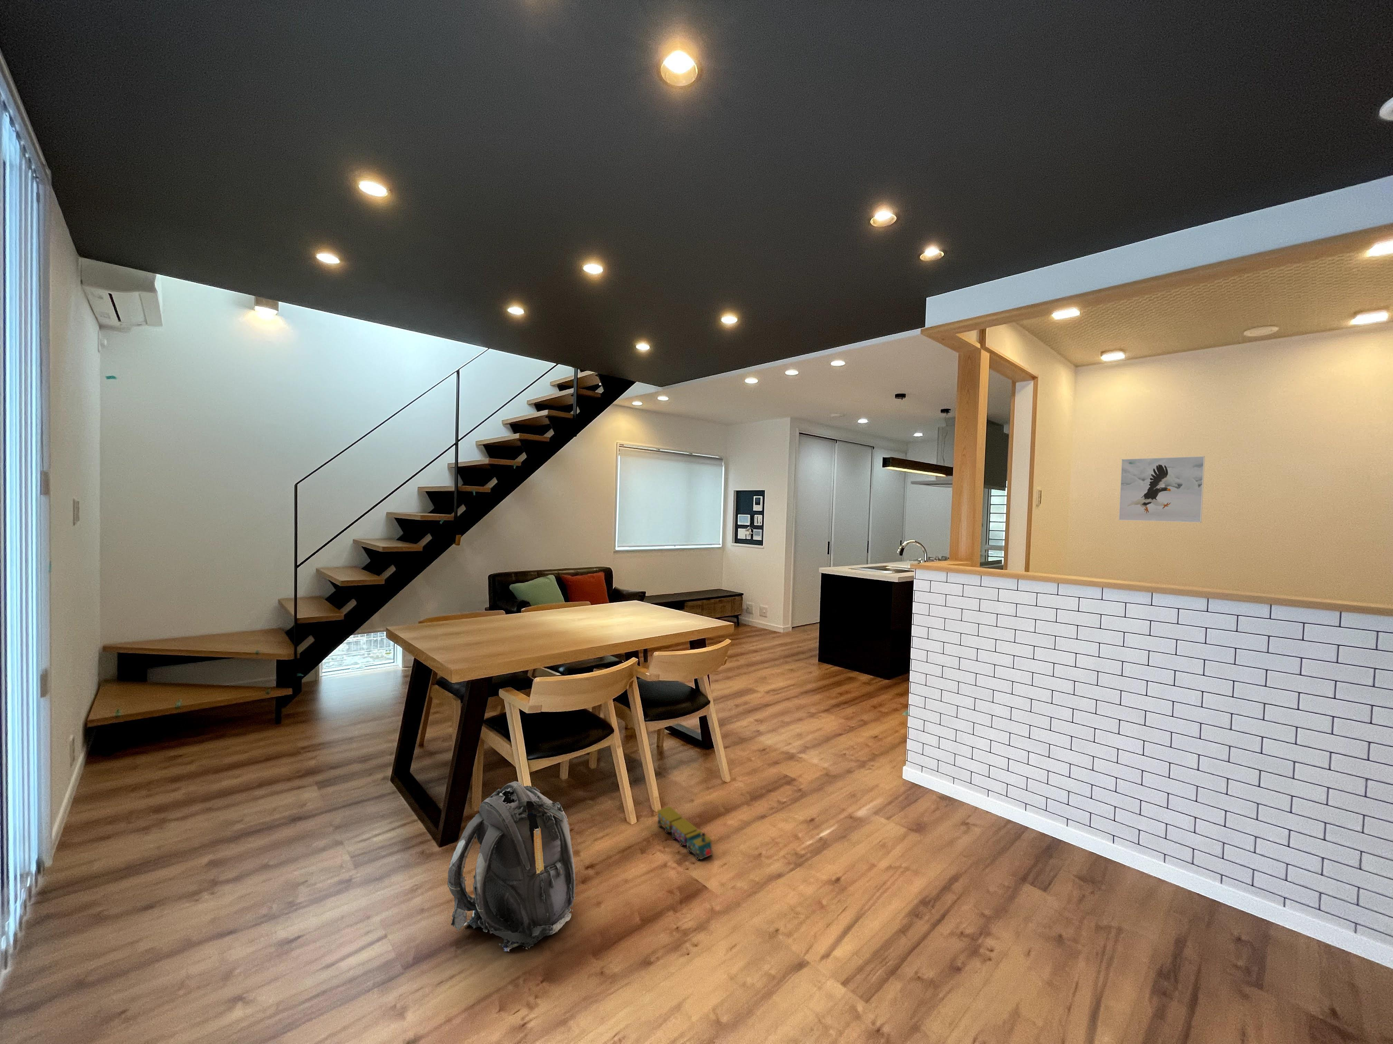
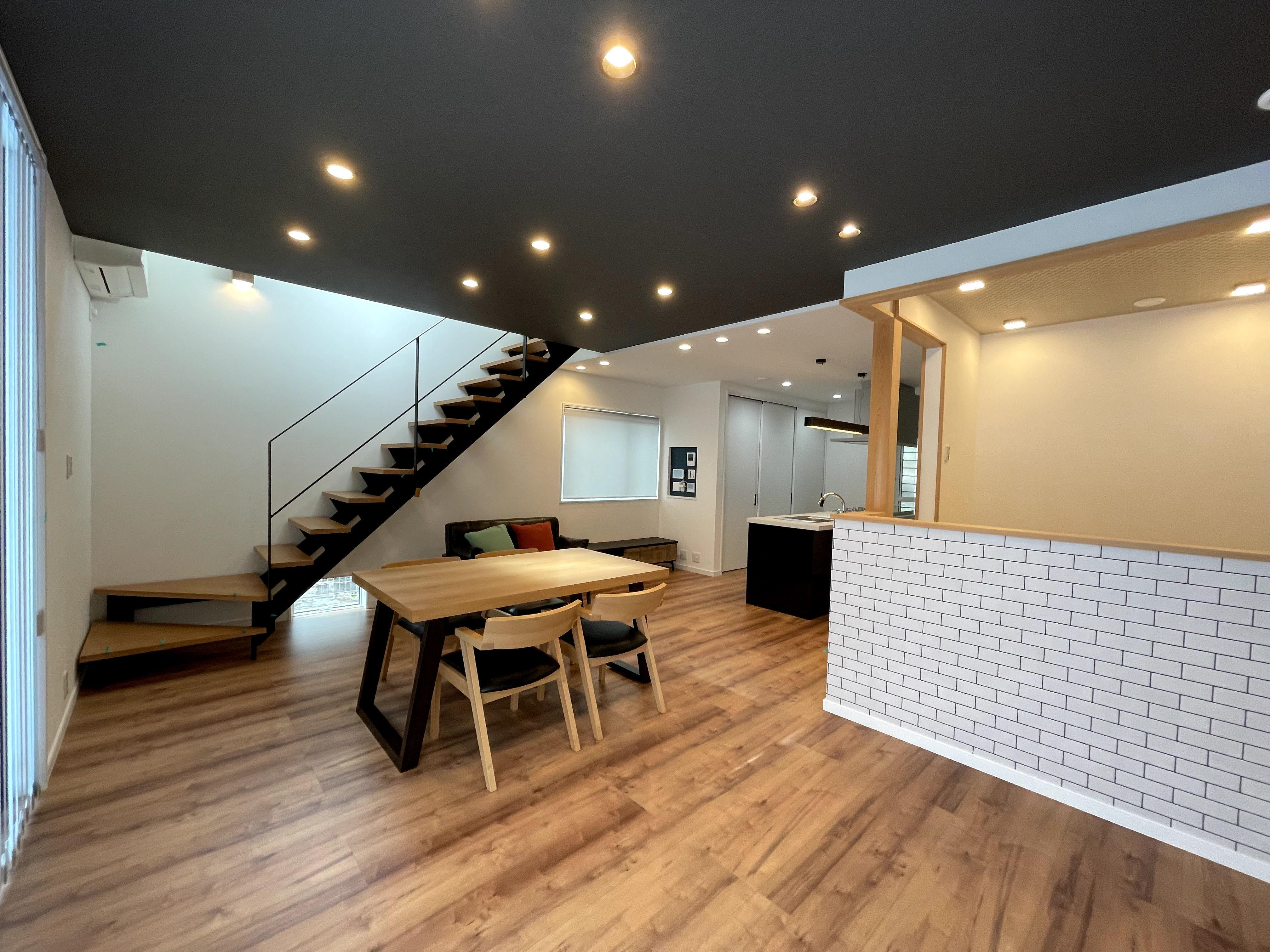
- toy train (684, 829)
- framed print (1159, 489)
- backpack (517, 850)
